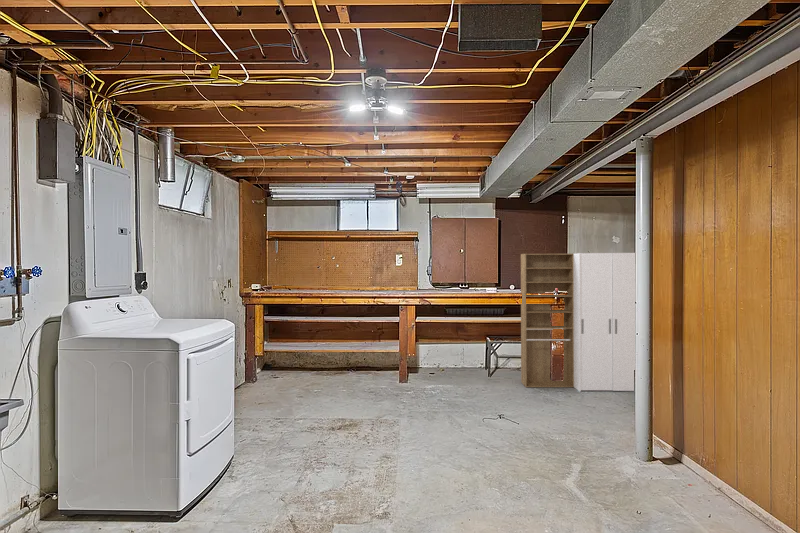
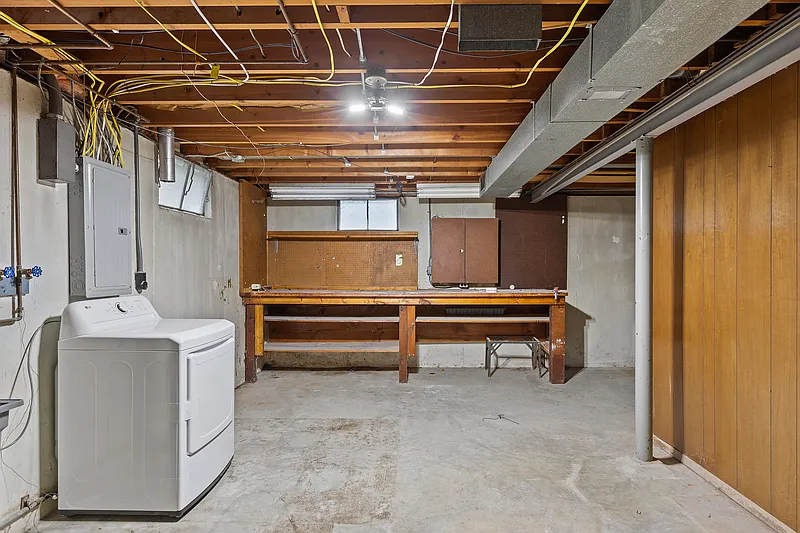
- storage cabinet (613, 320)
